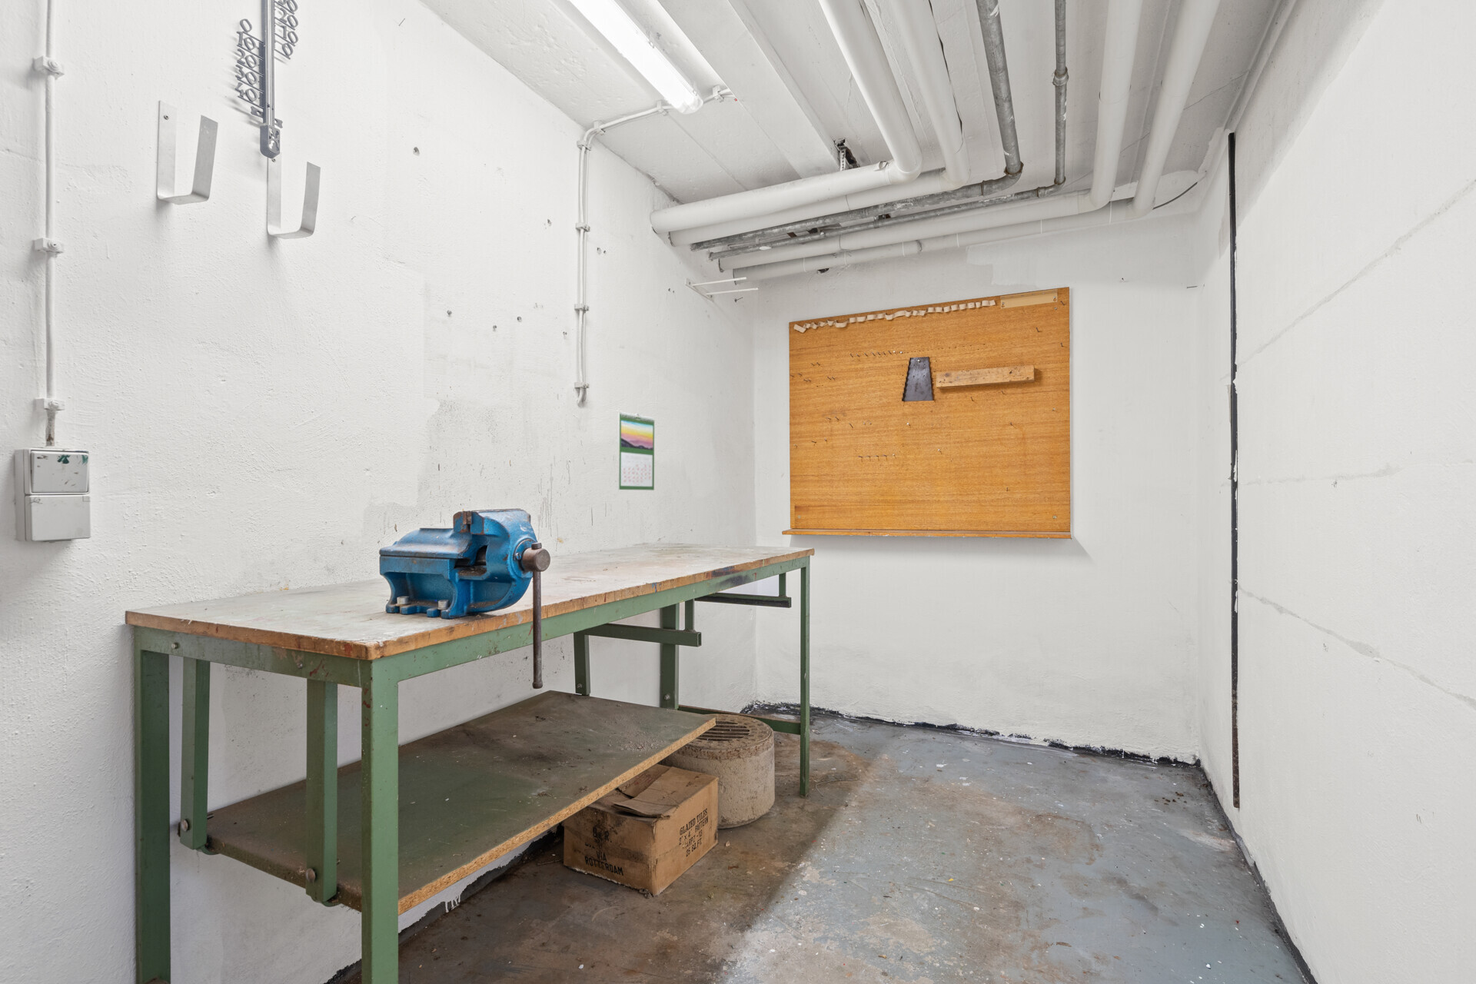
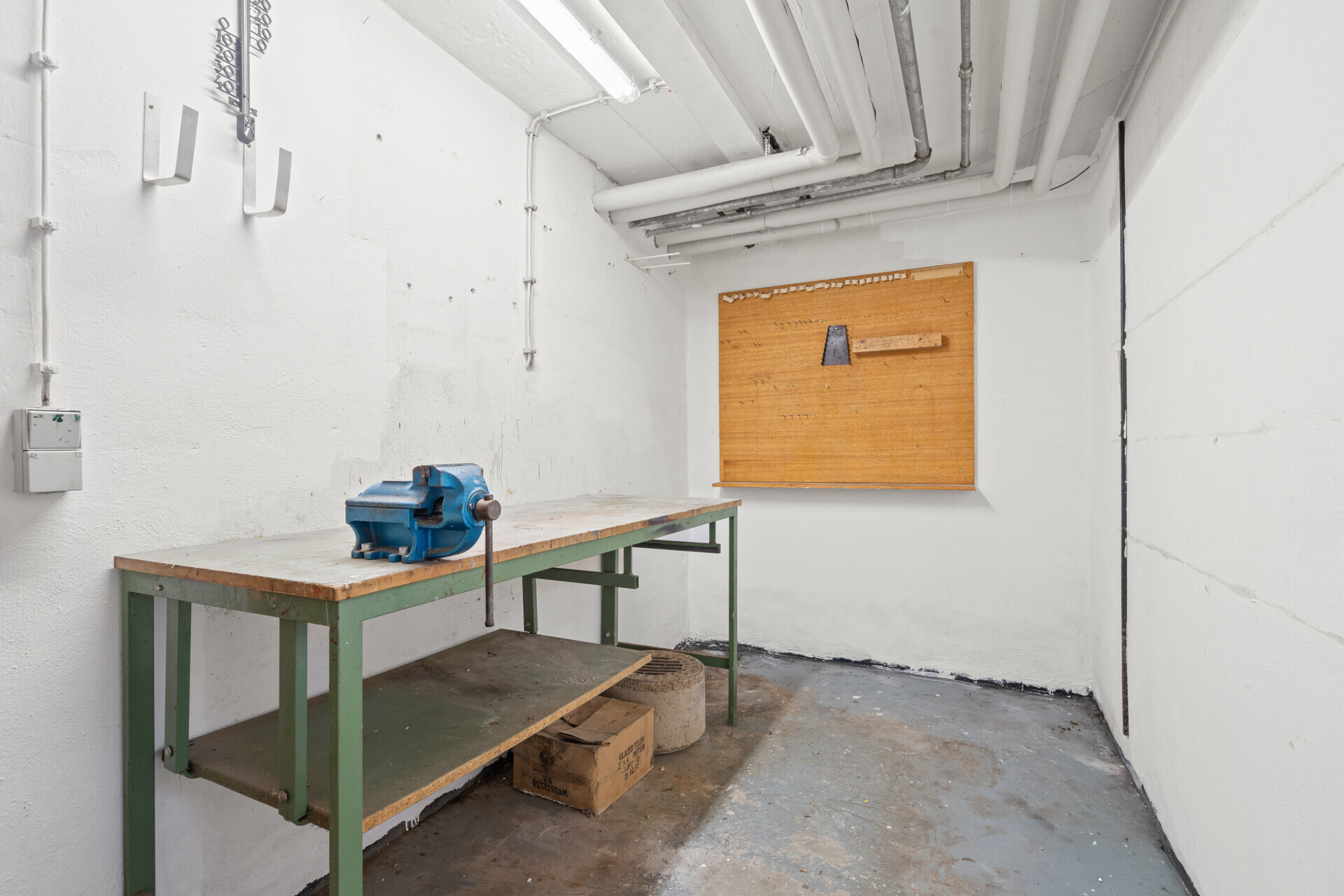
- calendar (637, 451)
